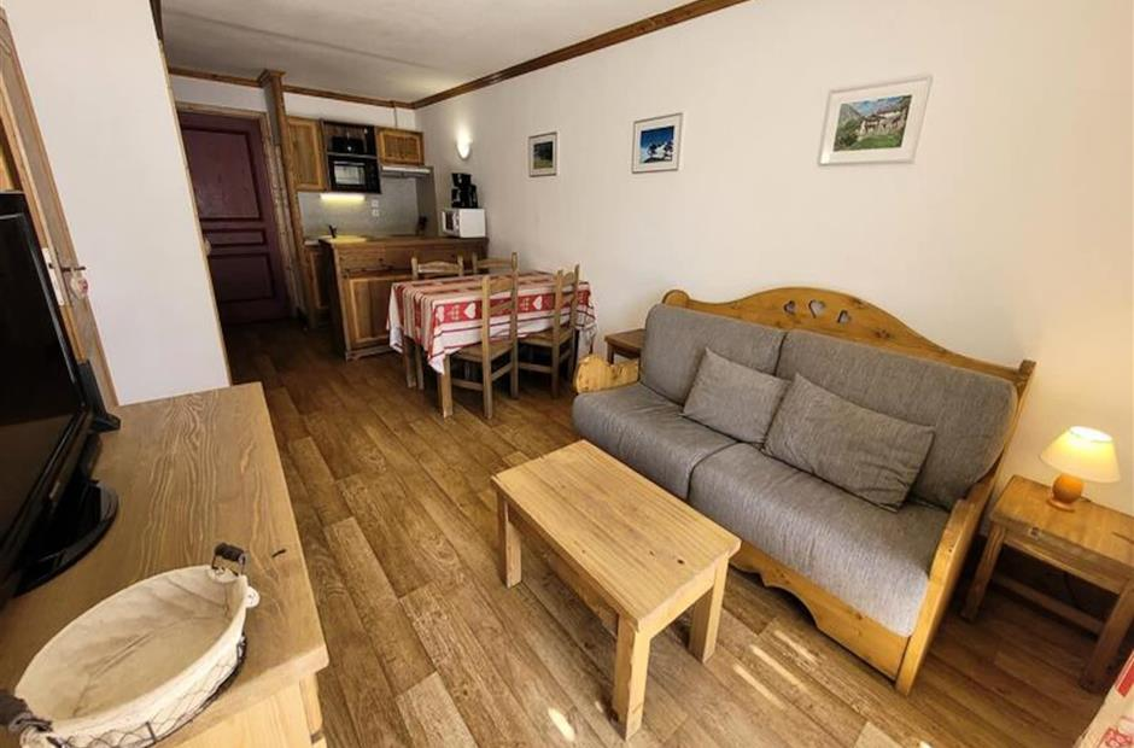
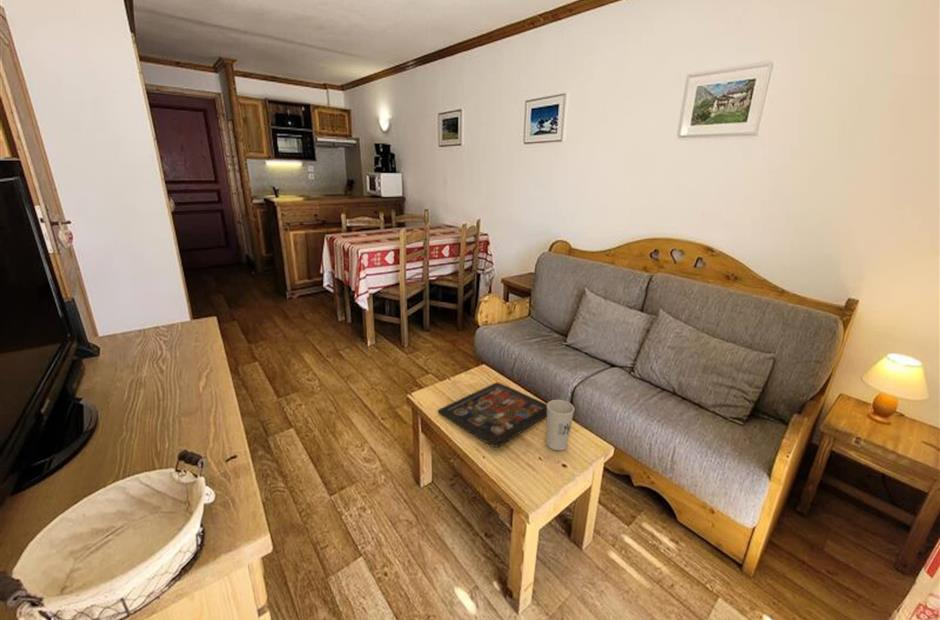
+ decorative tray (496, 410)
+ cup (558, 425)
